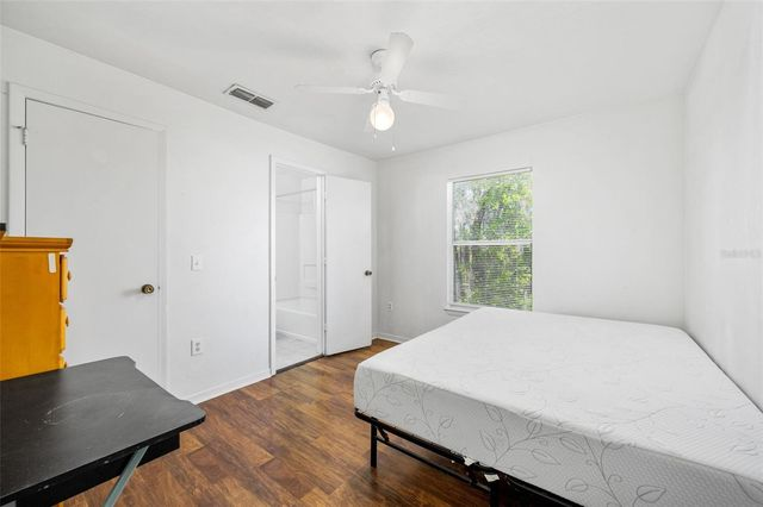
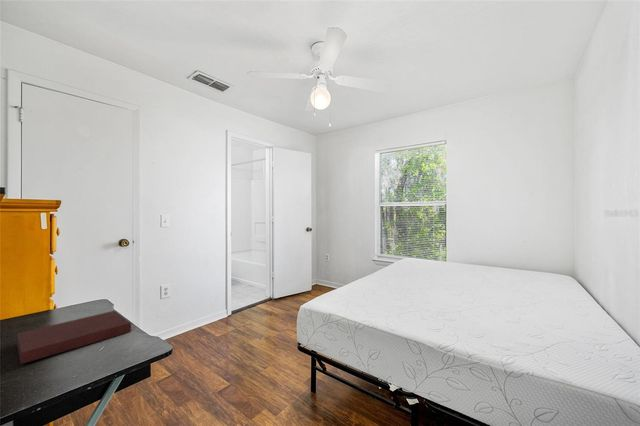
+ notebook (76, 332)
